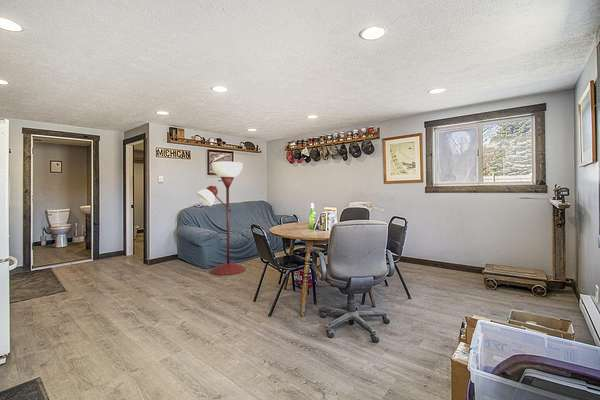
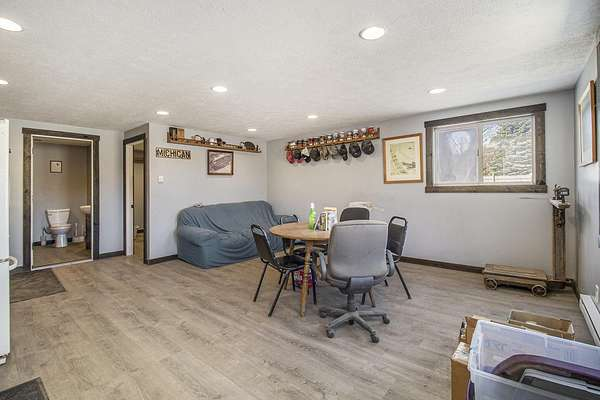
- floor lamp (227, 217)
